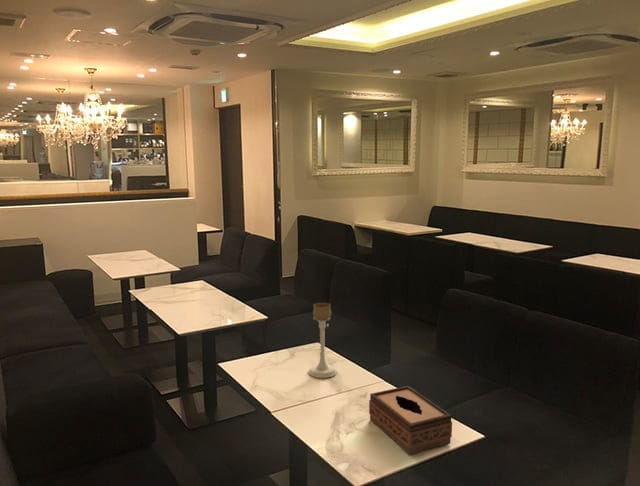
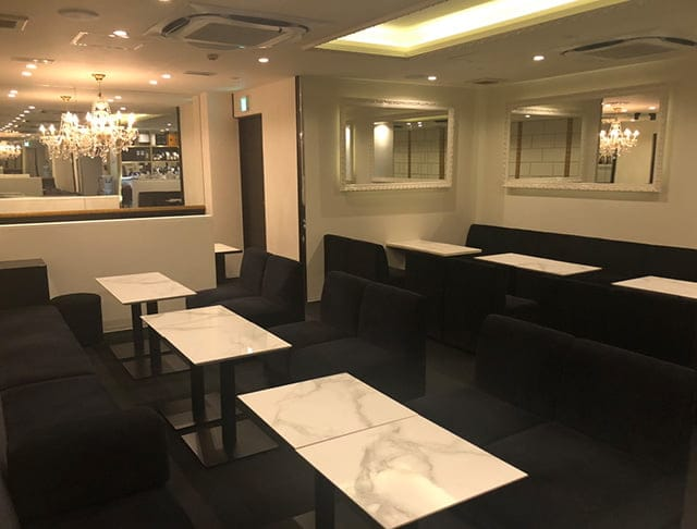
- candle holder (322, 338)
- tissue box (408, 417)
